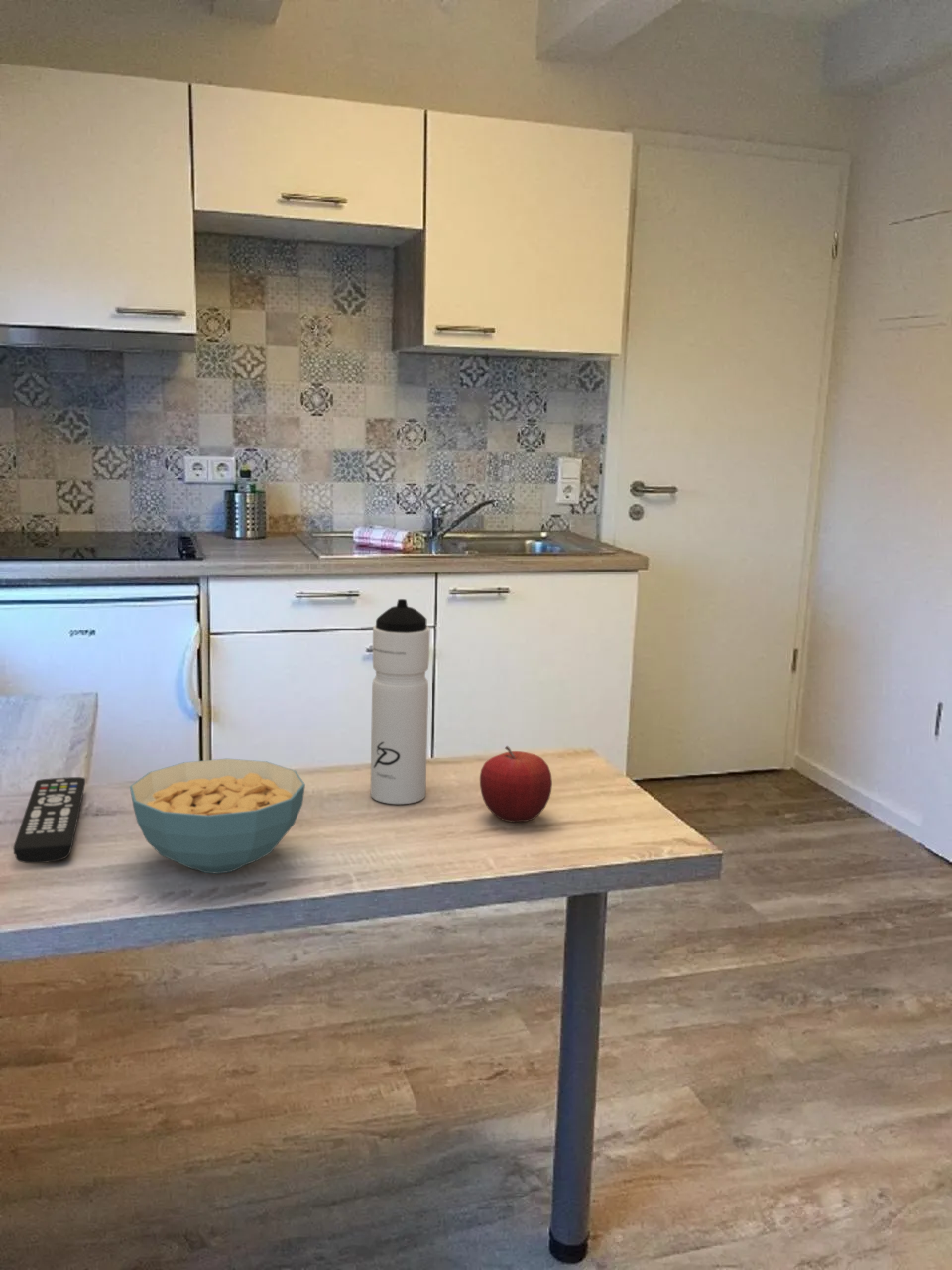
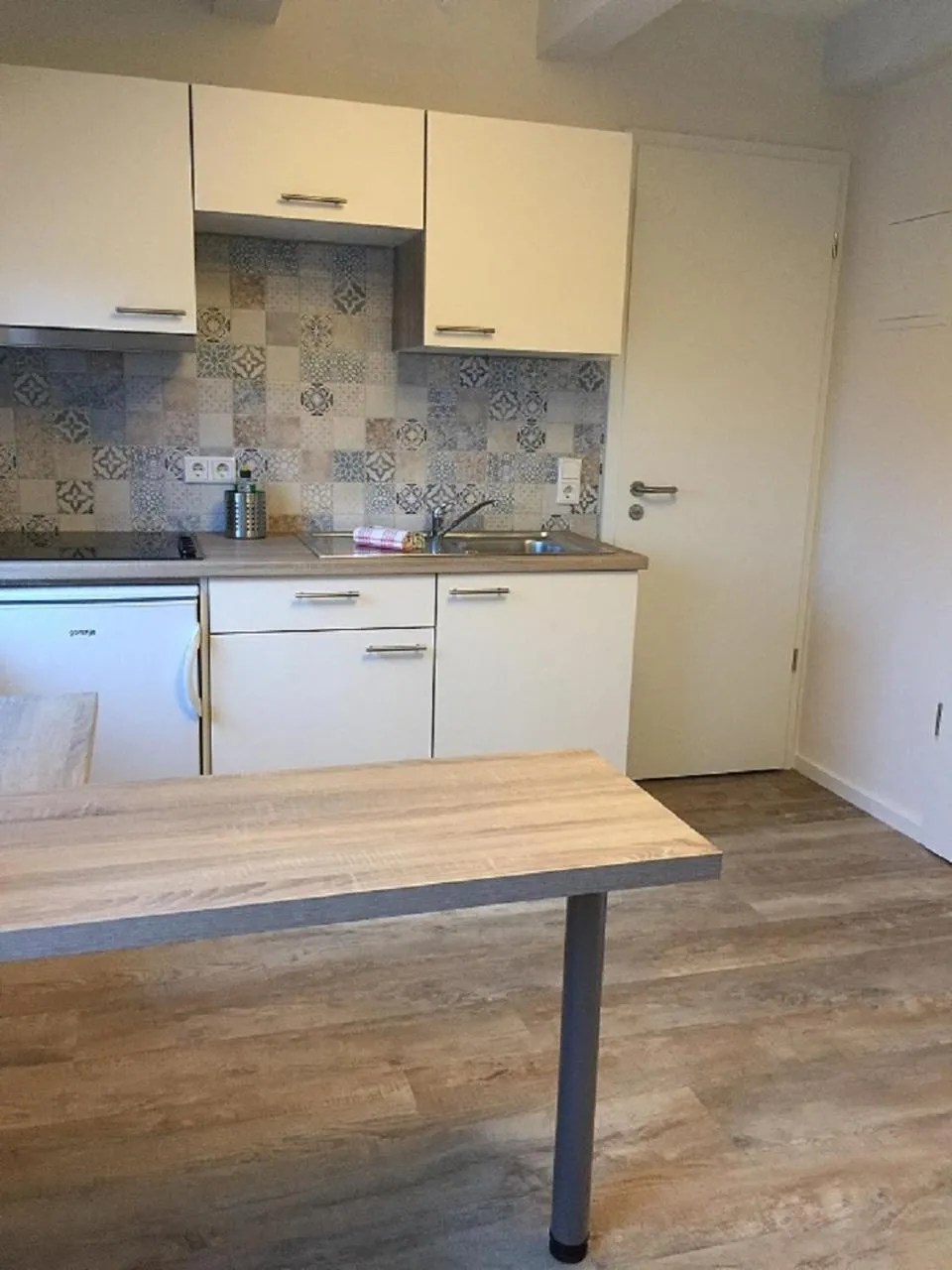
- remote control (53, 816)
- cereal bowl (218, 824)
- fruit (516, 783)
- water bottle (400, 698)
